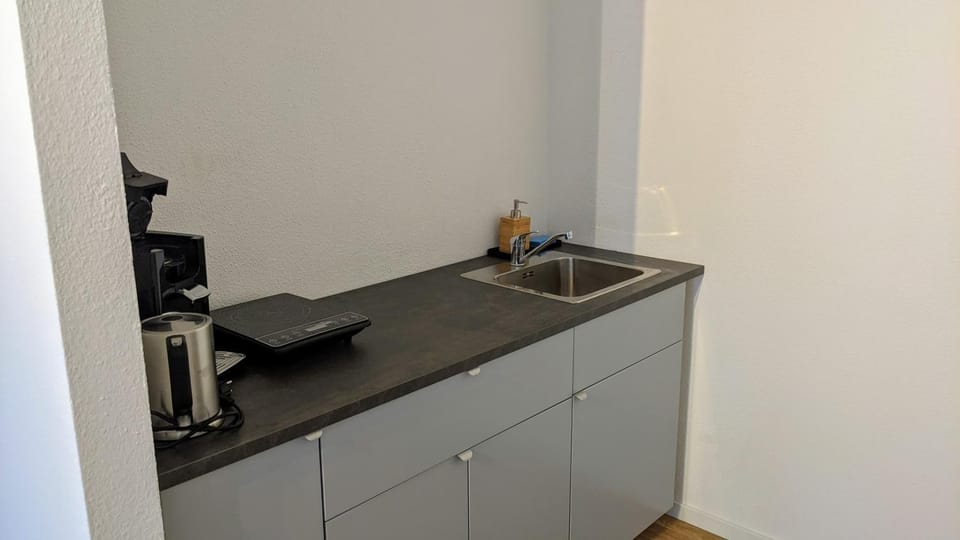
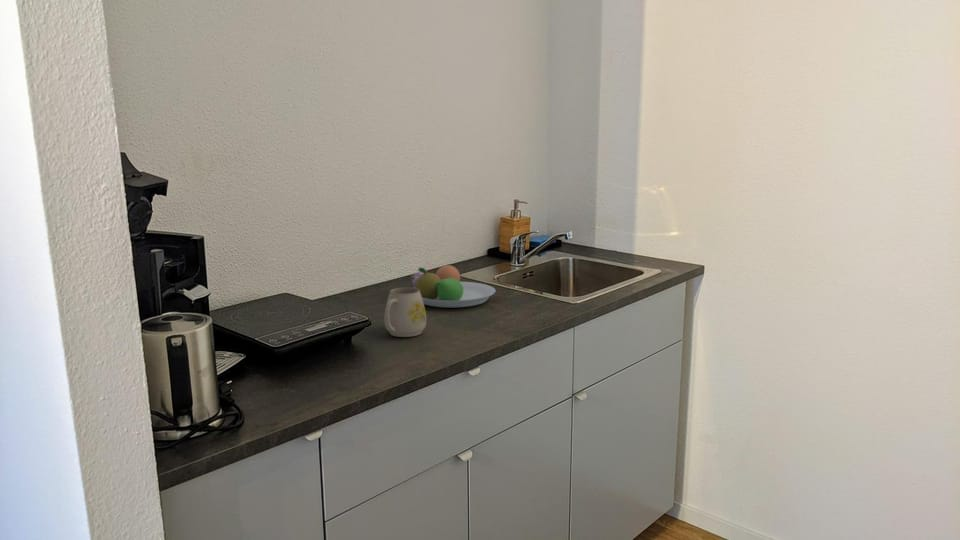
+ mug (401, 313)
+ fruit bowl (450, 283)
